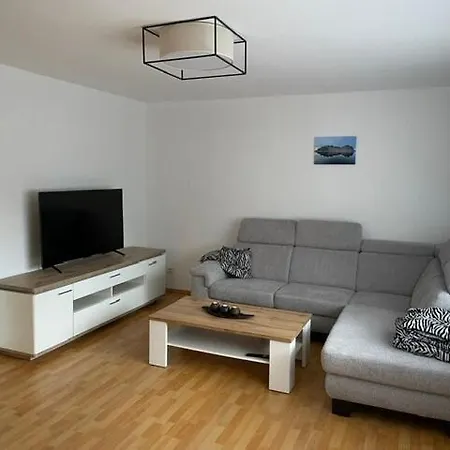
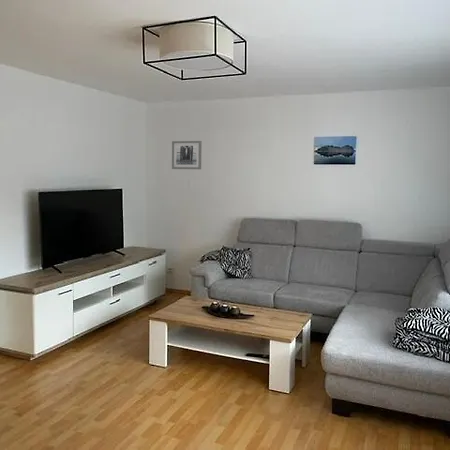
+ wall art (186, 155)
